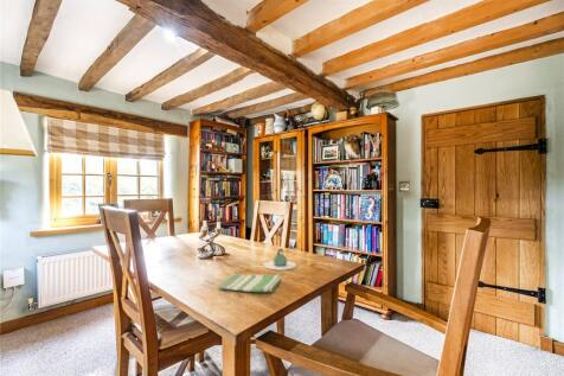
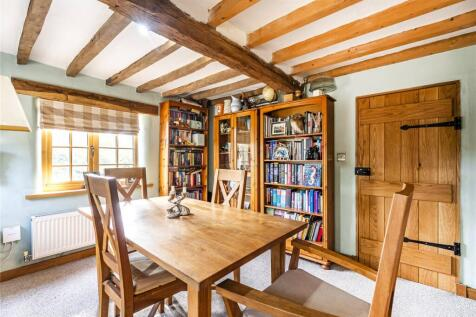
- teapot (280, 256)
- dish towel (251, 281)
